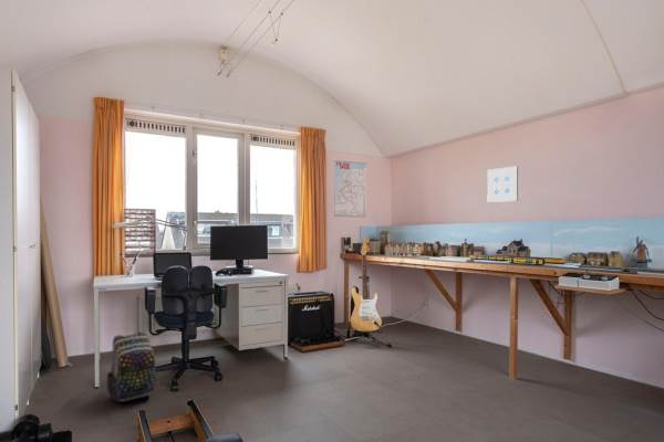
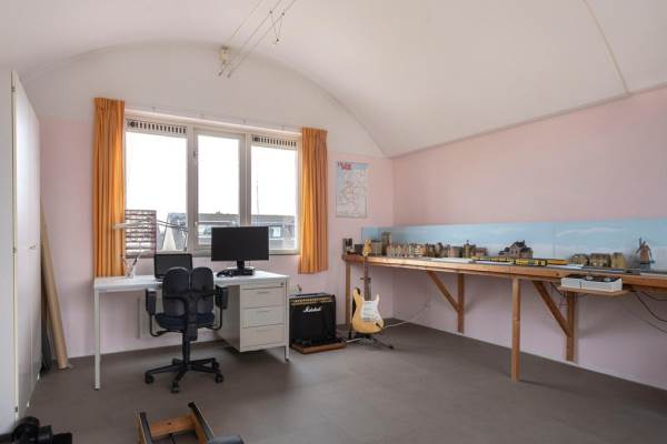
- wall art (501, 185)
- backpack (132, 366)
